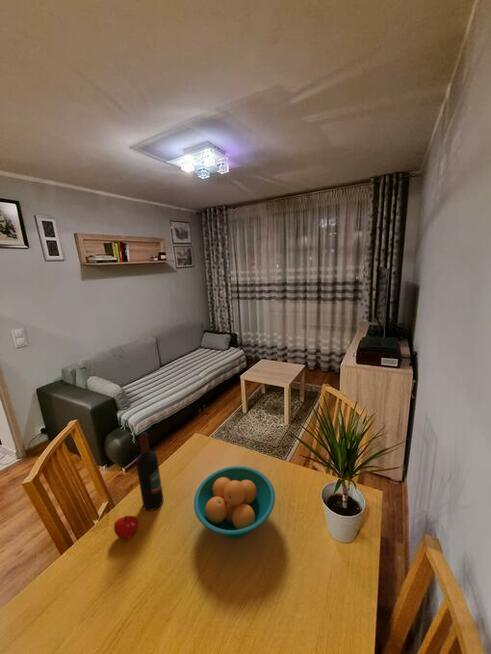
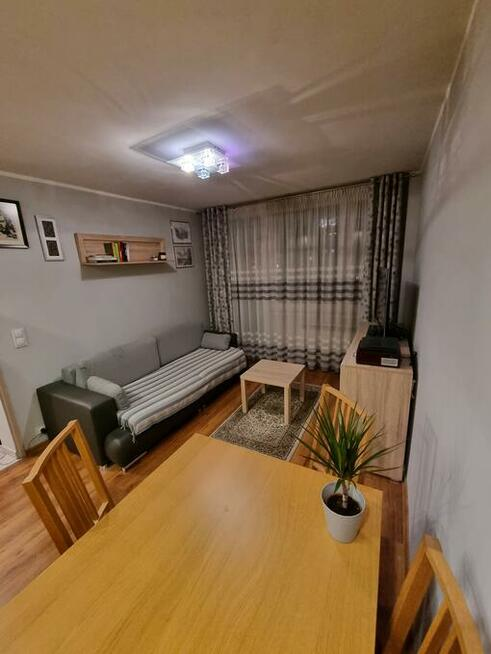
- fruit bowl (235, 502)
- apple (126, 525)
- wine bottle (148, 469)
